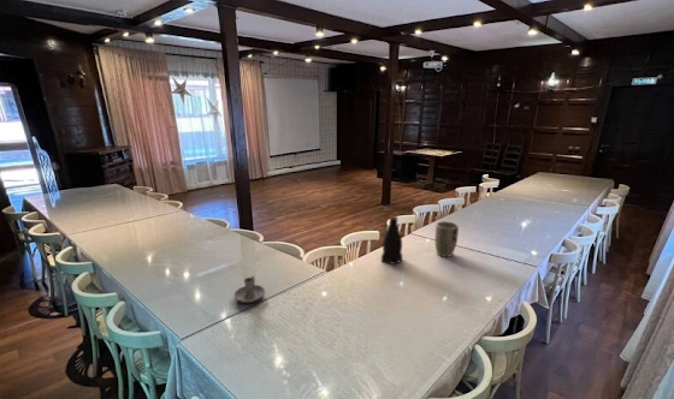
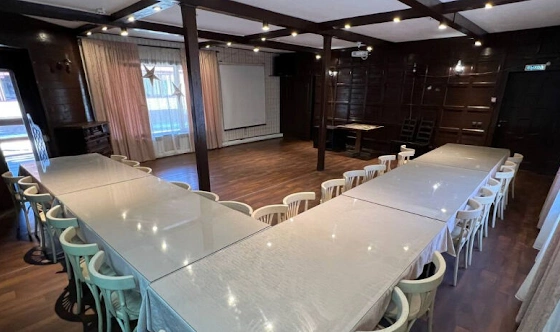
- candle holder (249, 286)
- bottle (392, 238)
- plant pot (445, 239)
